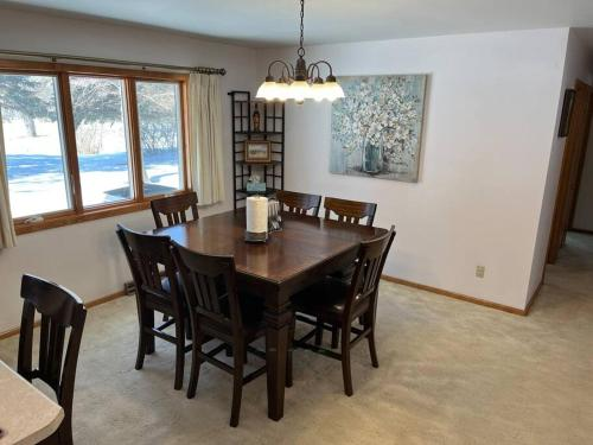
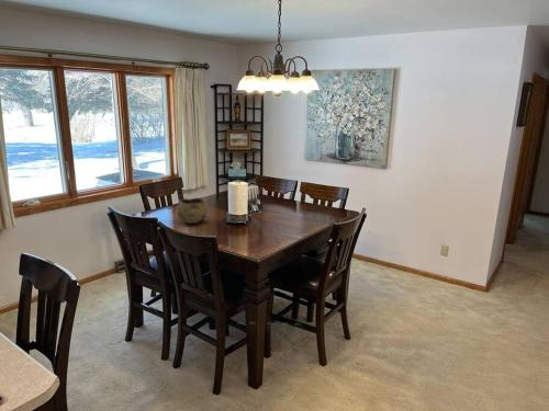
+ decorative bowl (192, 210)
